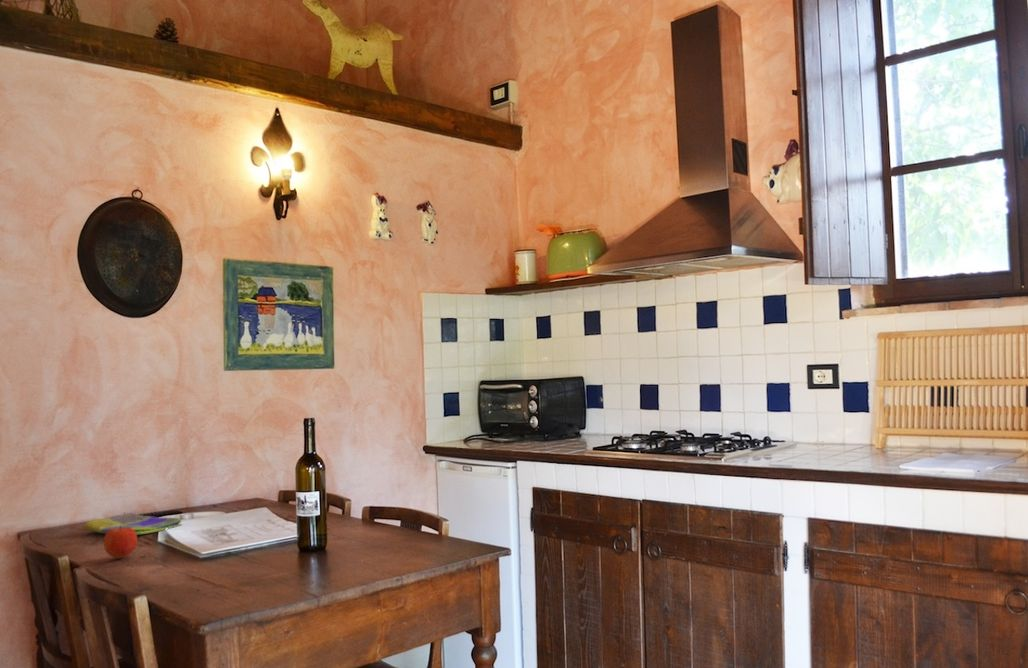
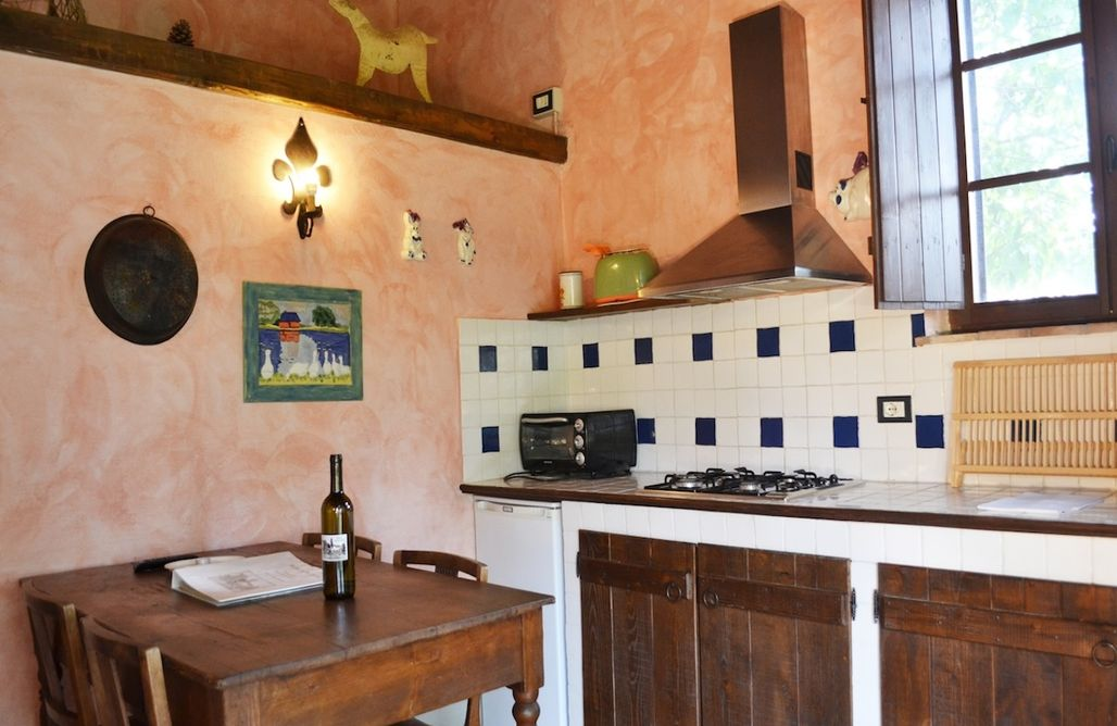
- apple (120, 541)
- dish towel (132, 524)
